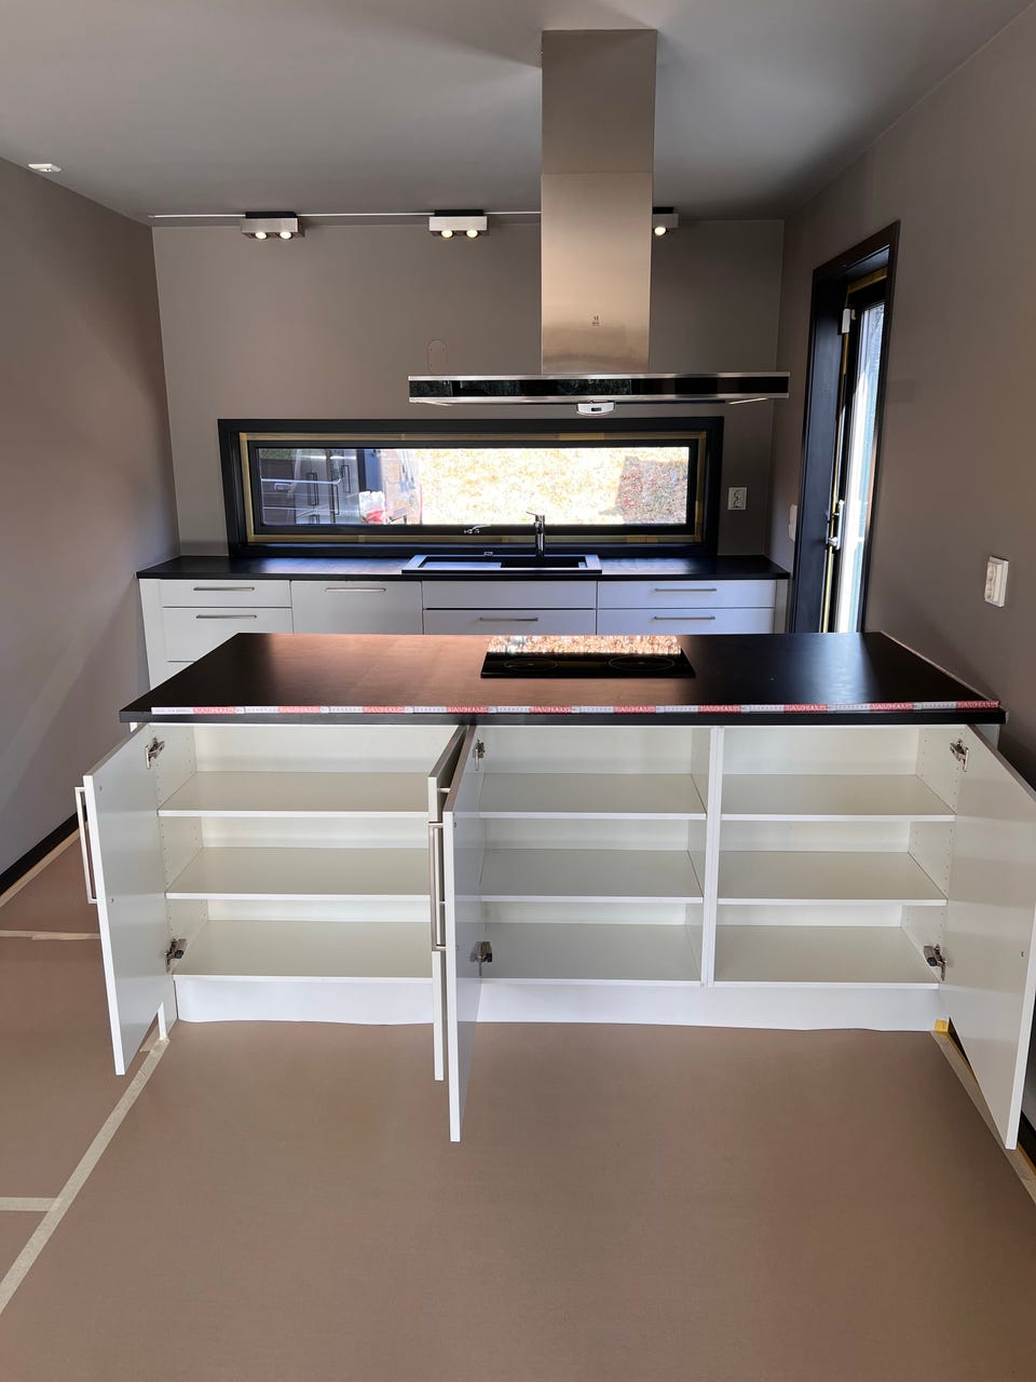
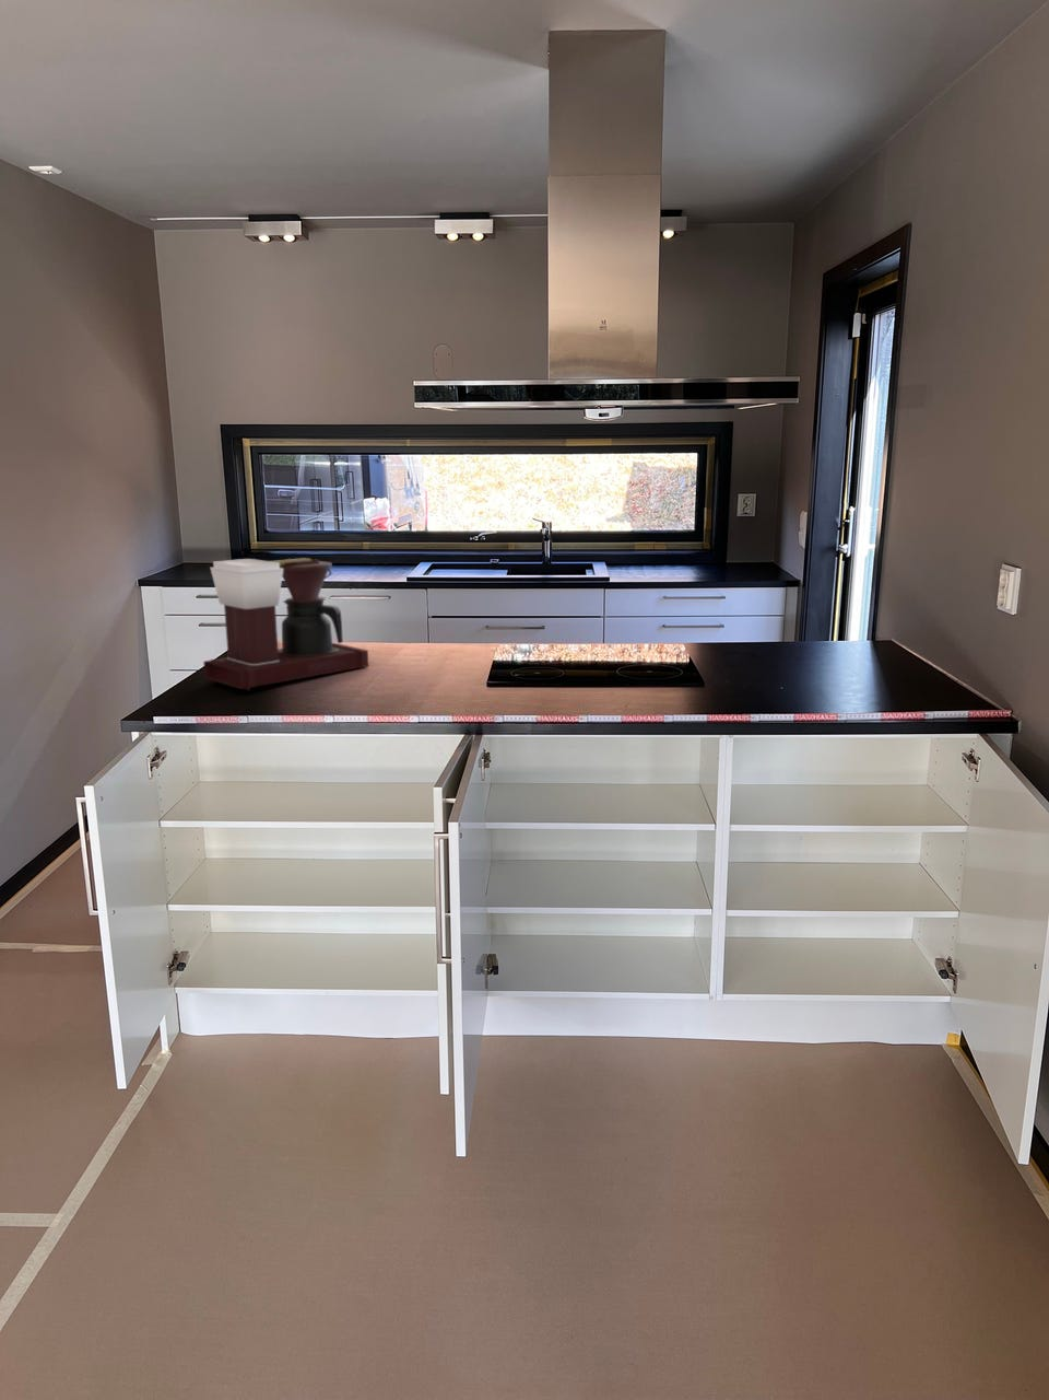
+ coffee maker (285, 618)
